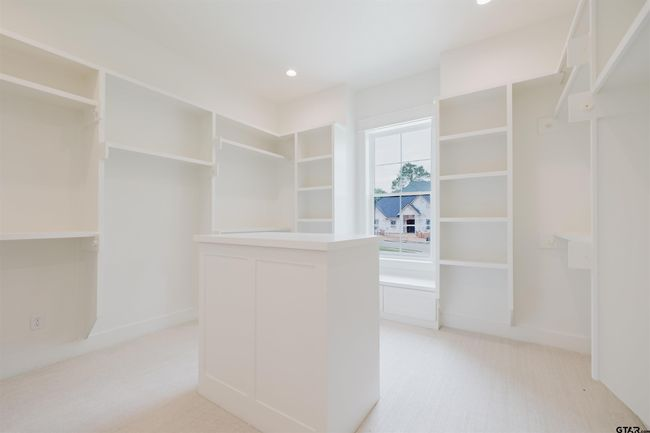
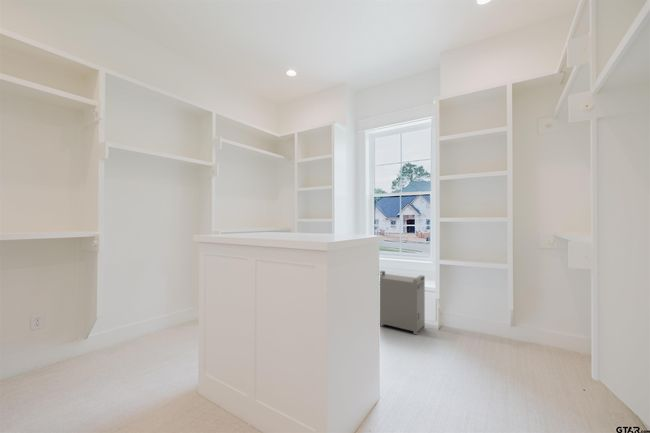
+ storage bin (398, 300)
